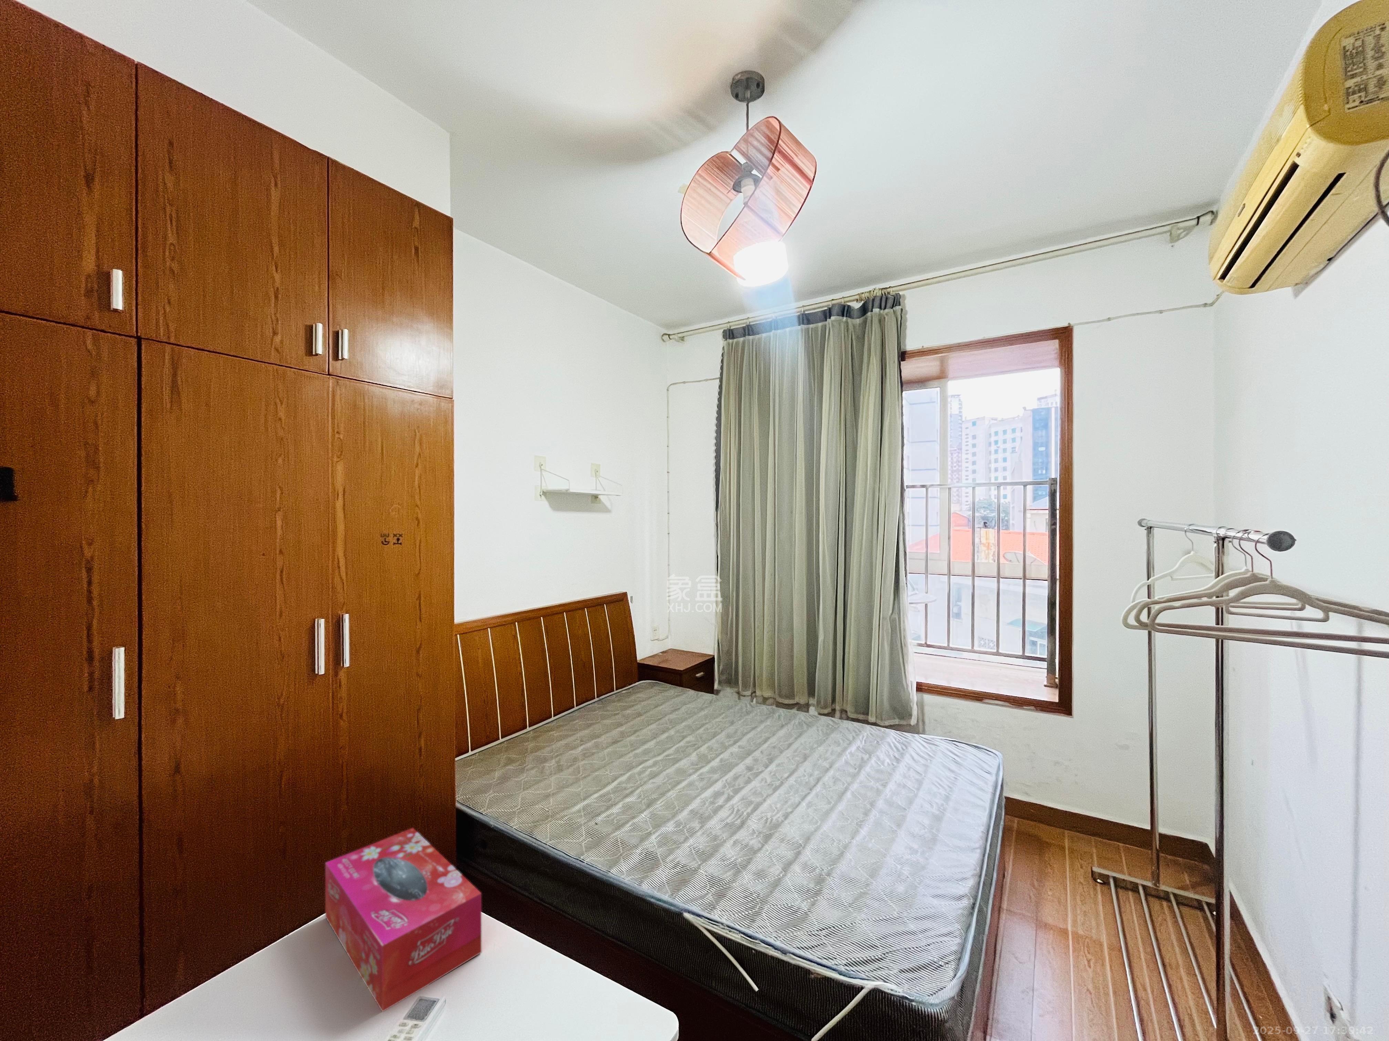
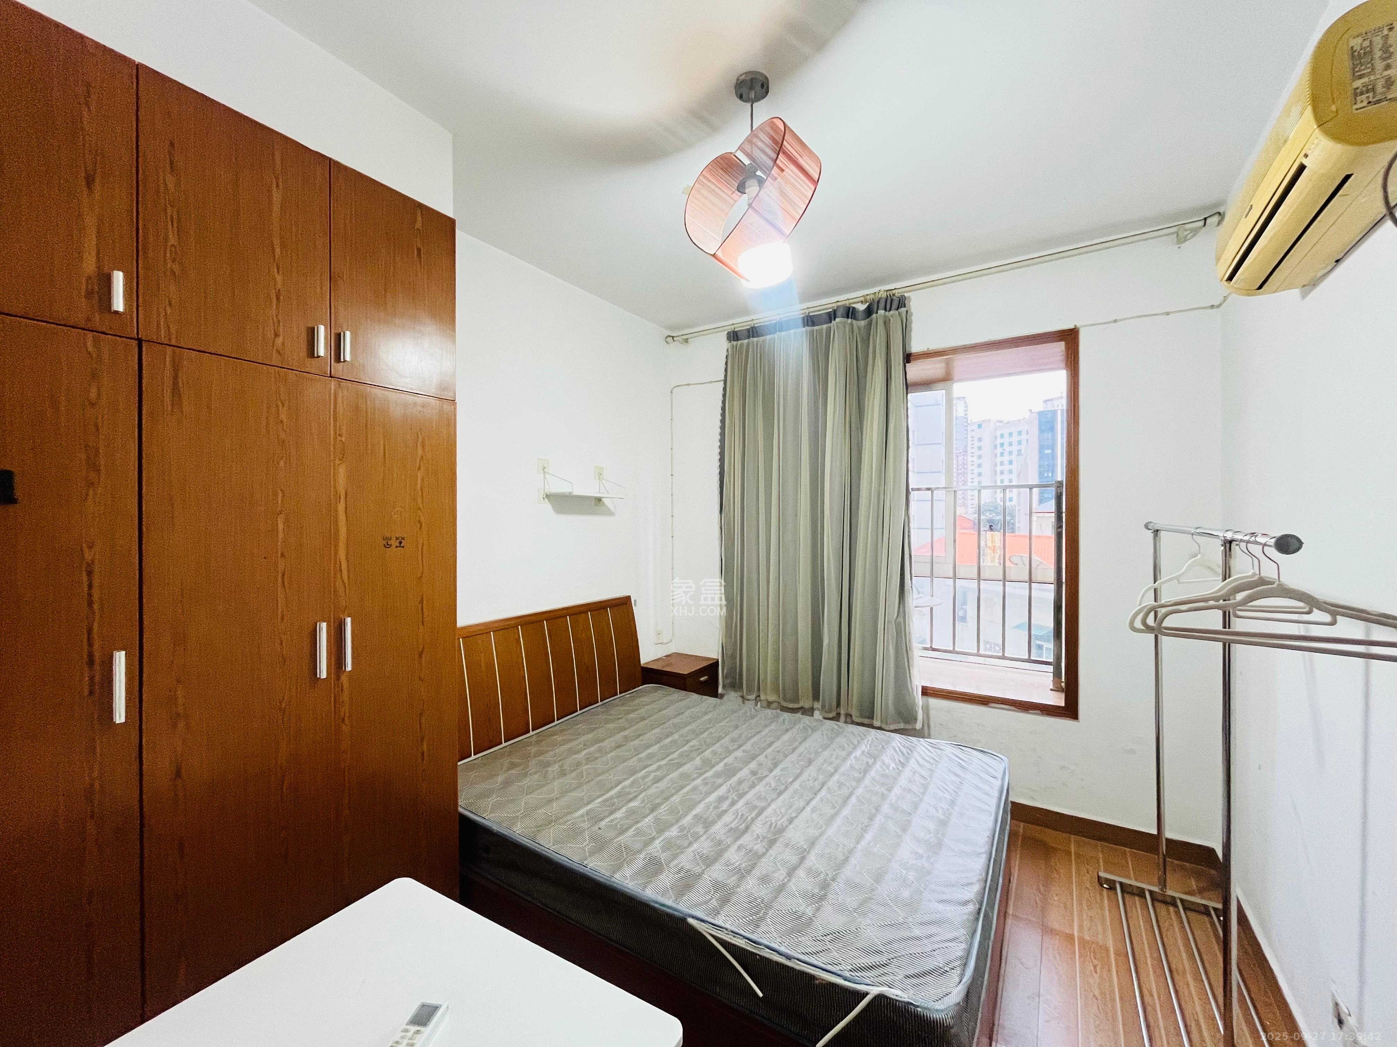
- tissue box (400, 905)
